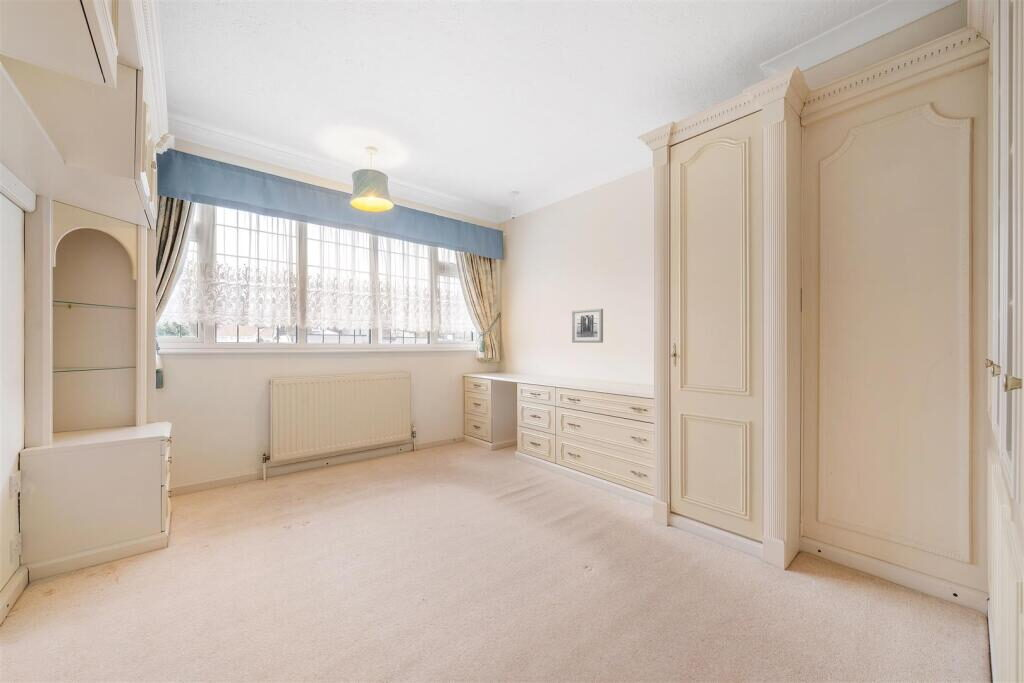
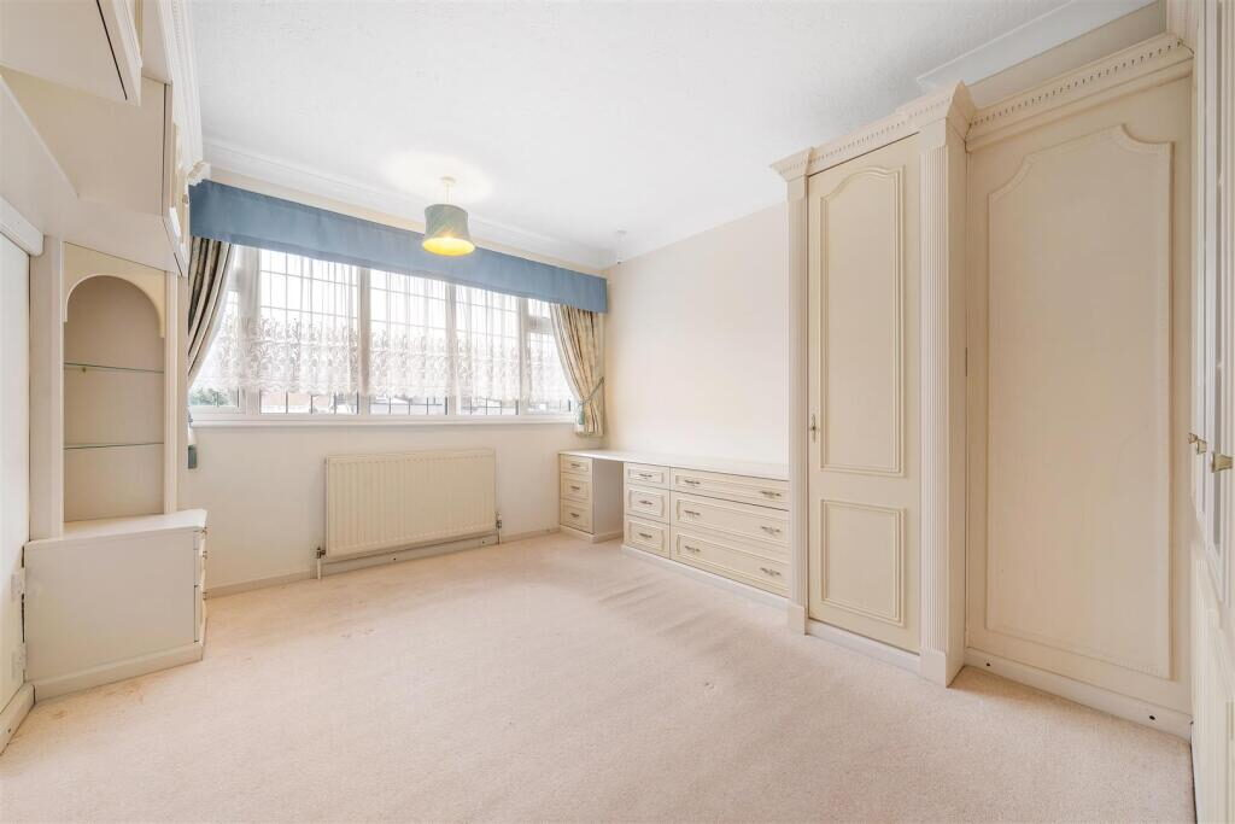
- wall art (586, 326)
